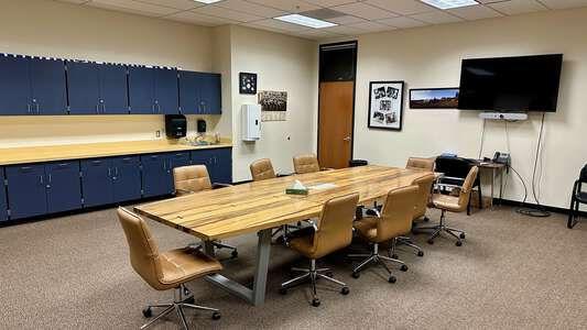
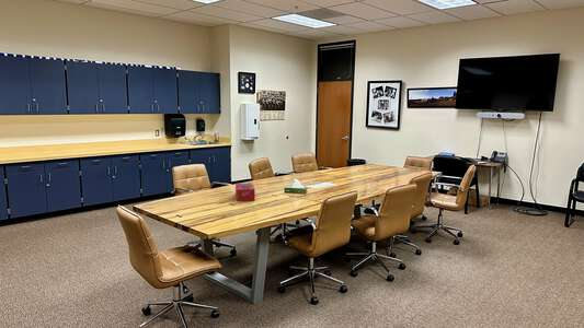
+ tissue box (244, 191)
